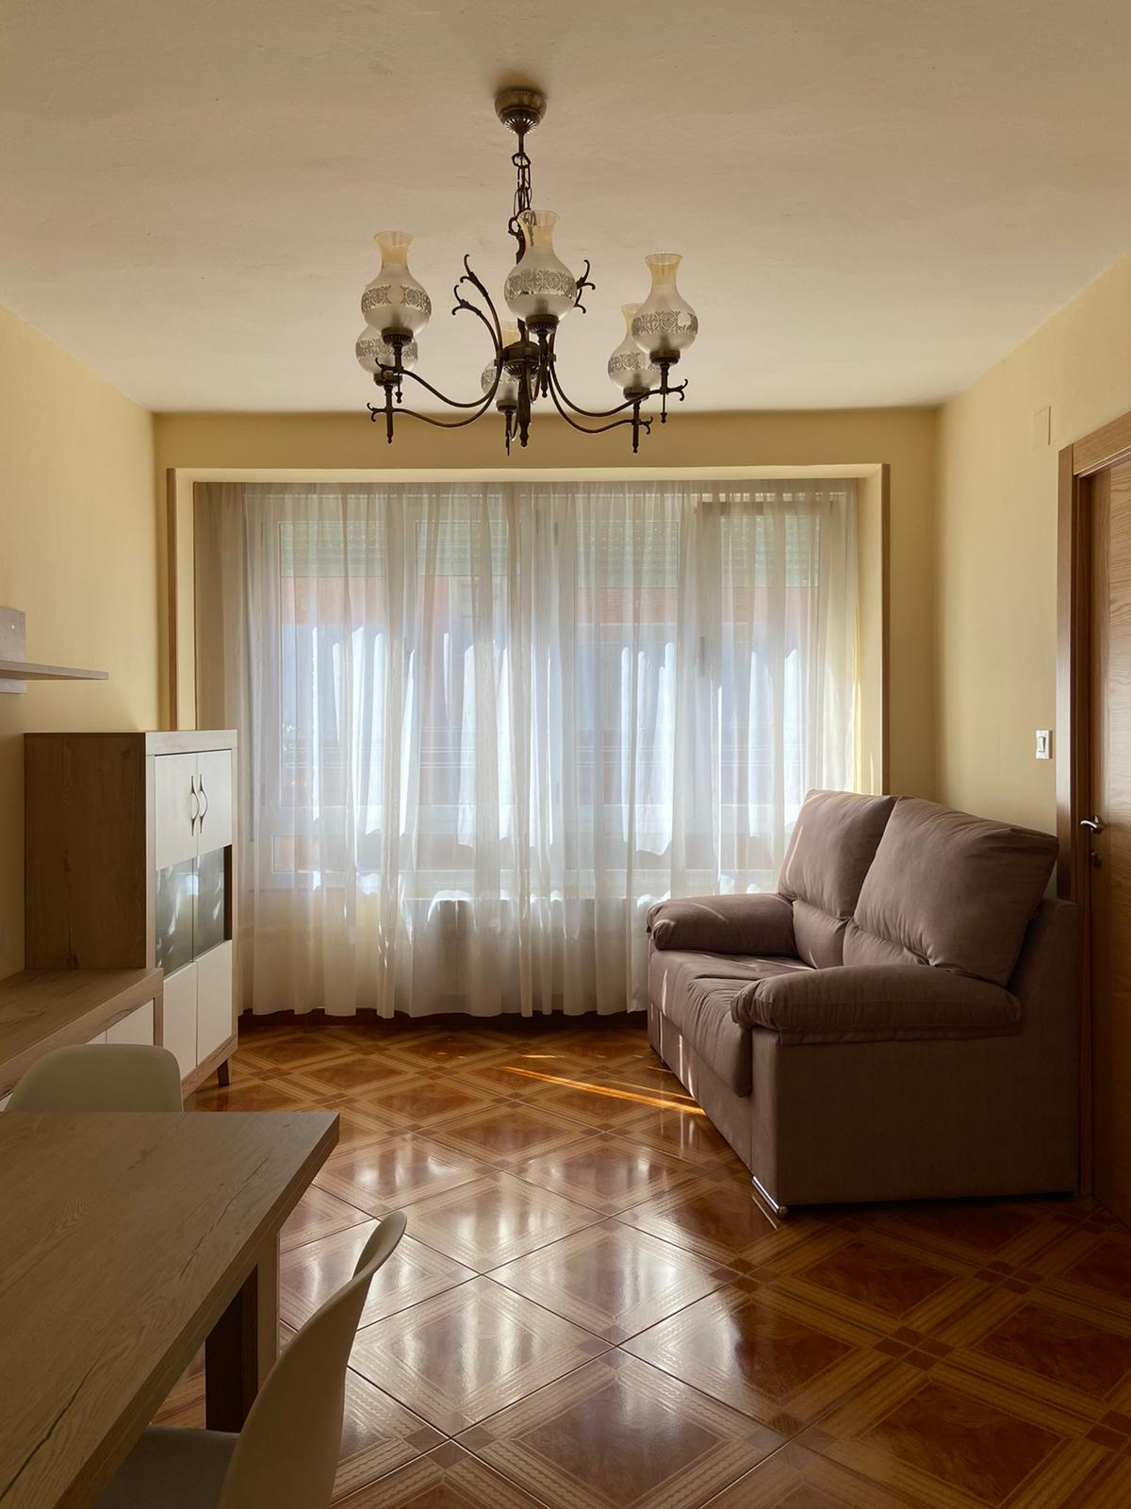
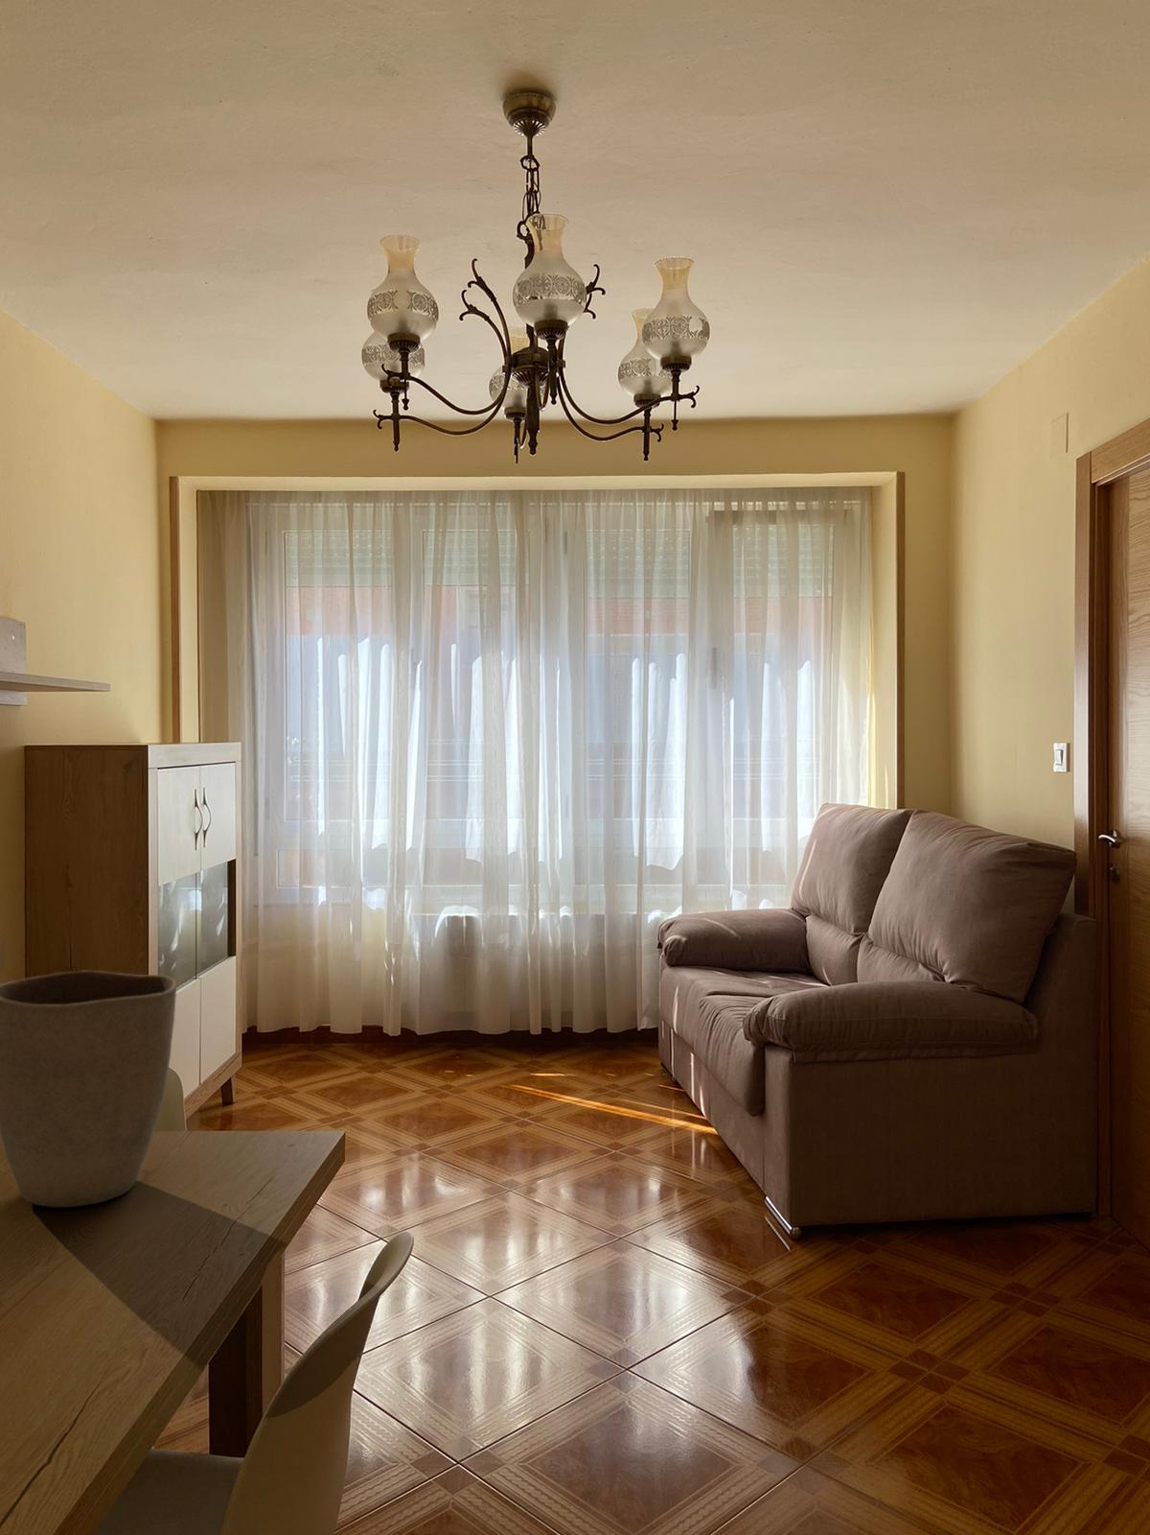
+ vase (85, 1085)
